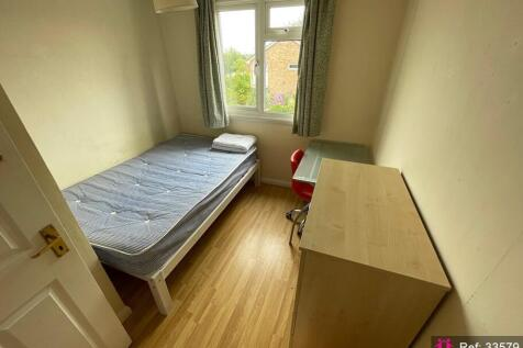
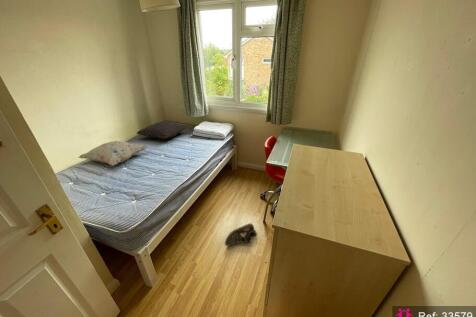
+ decorative pillow (114, 151)
+ shoe (242, 234)
+ pillow (163, 129)
